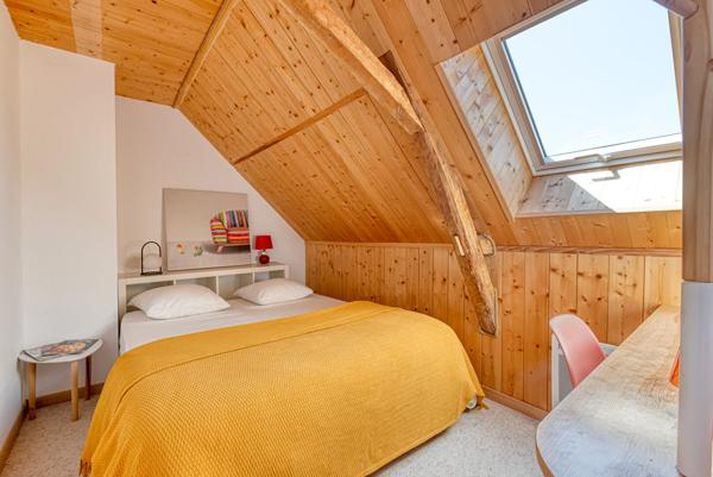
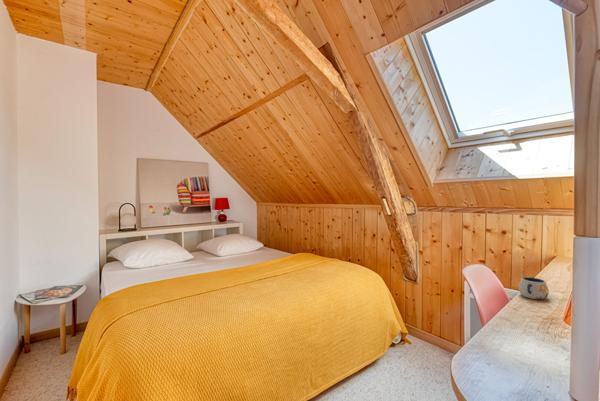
+ mug (532, 288)
